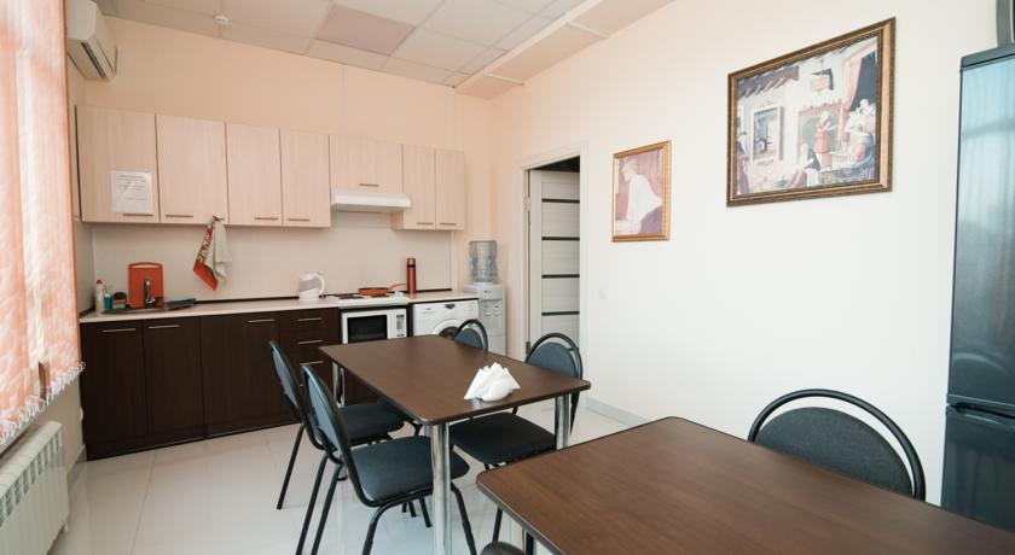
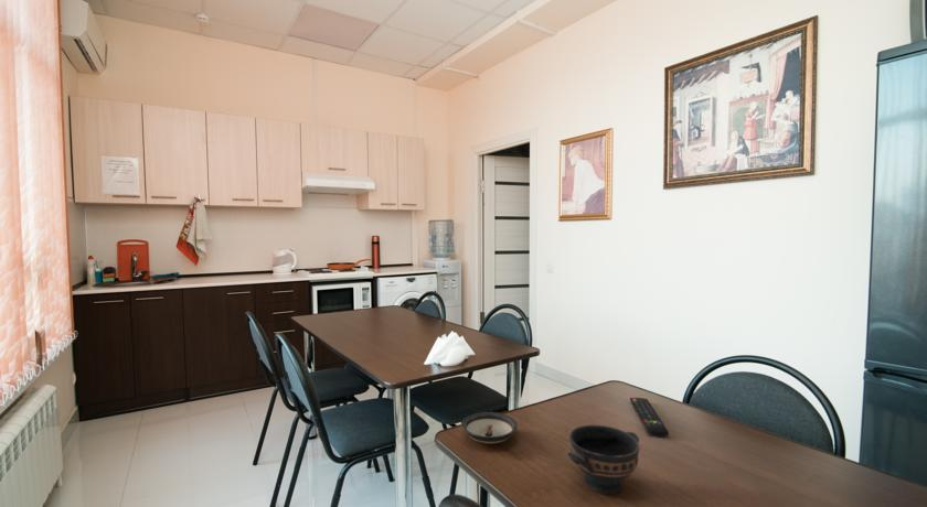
+ saucer (489, 430)
+ bowl (604, 461)
+ remote control (647, 414)
